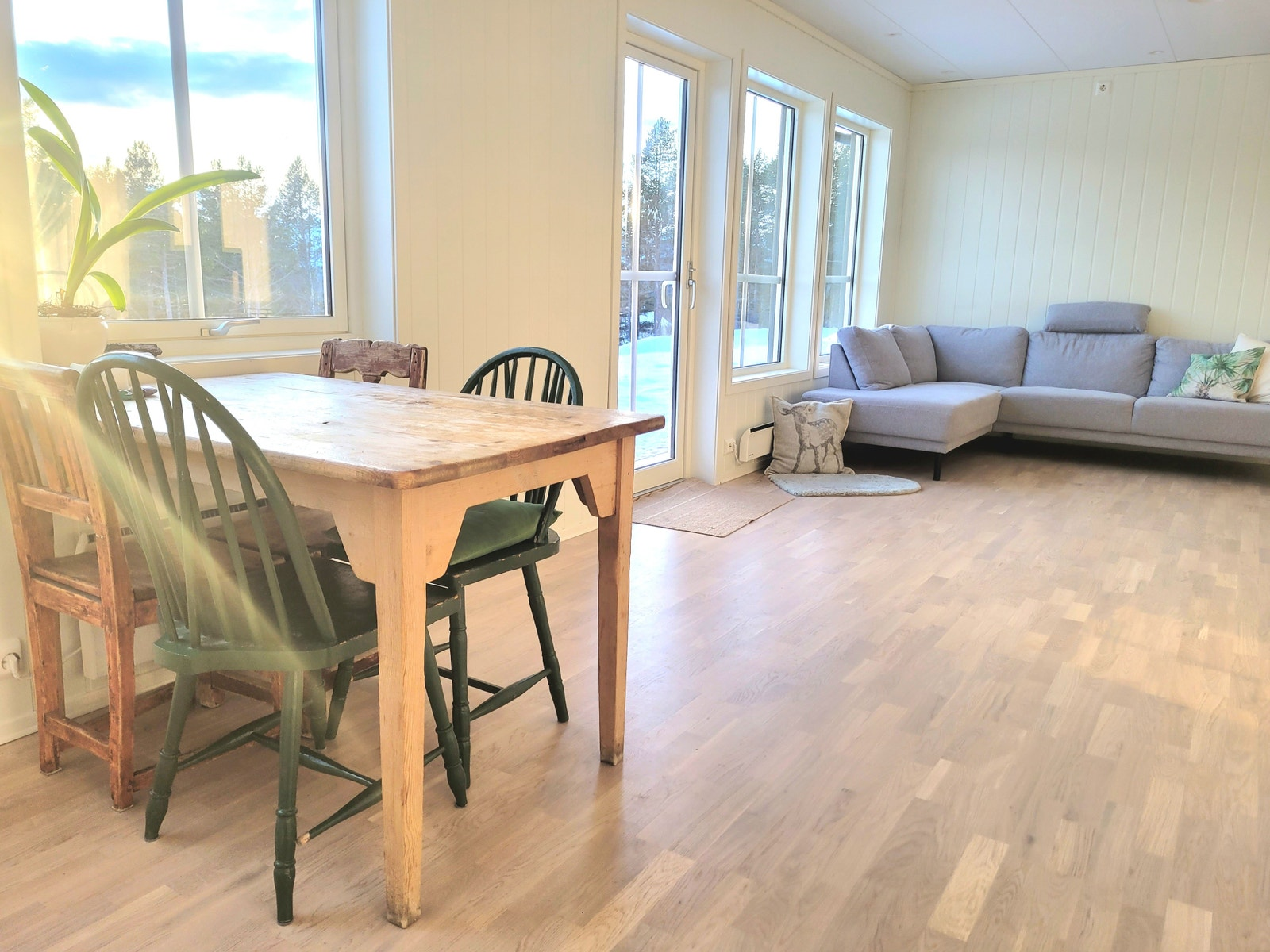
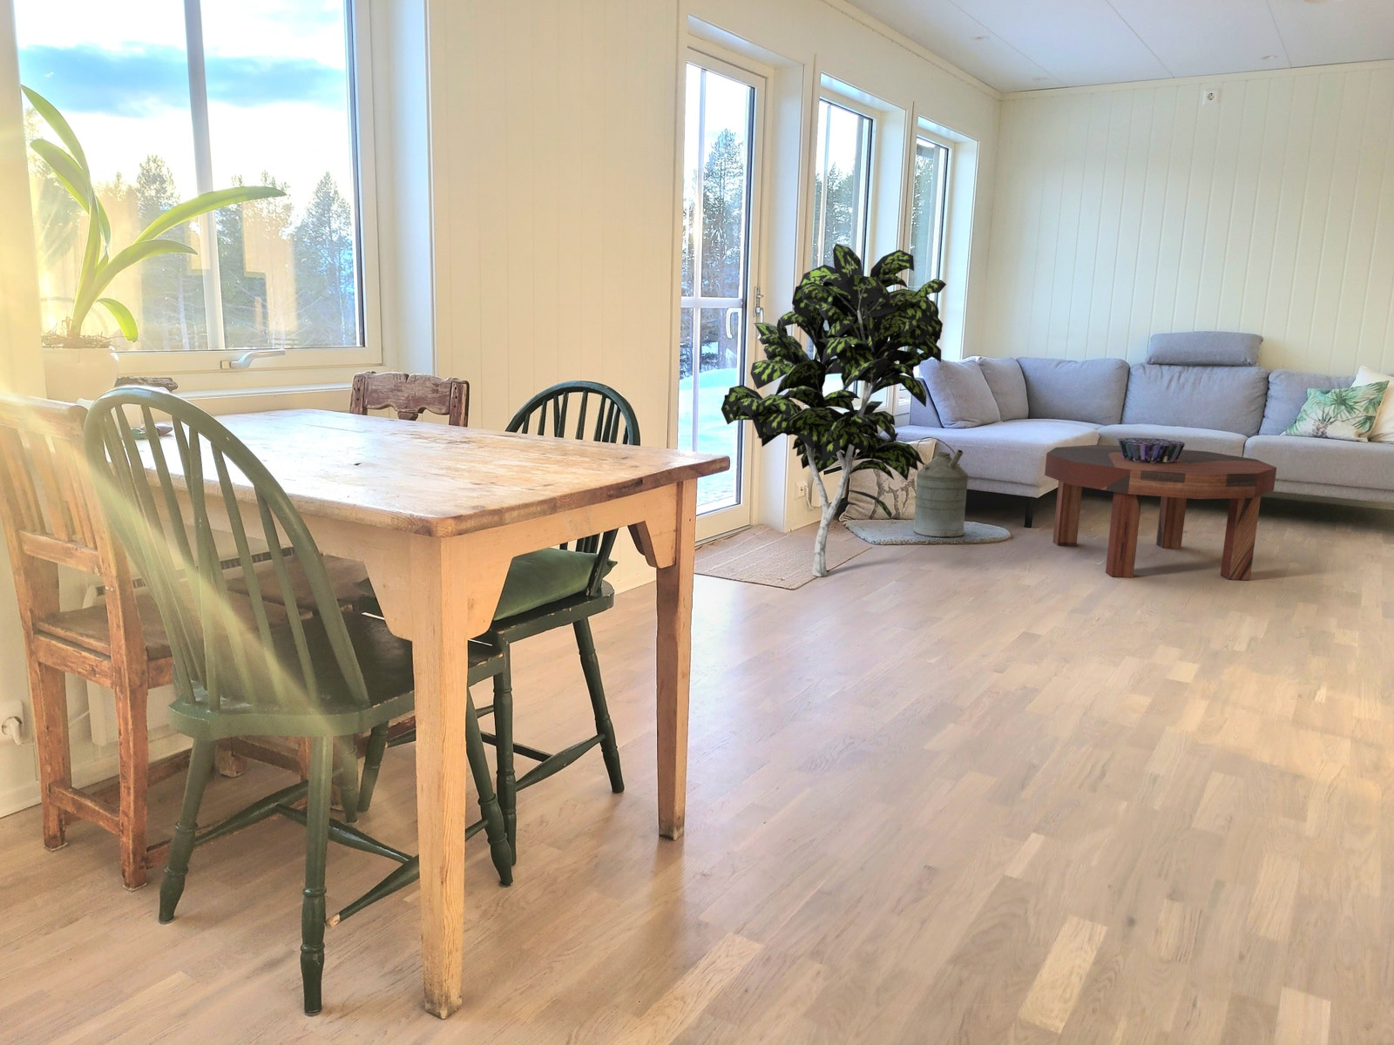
+ coffee table (1159, 509)
+ indoor plant (827, 413)
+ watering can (940, 486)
+ decorative bowl (1150, 449)
